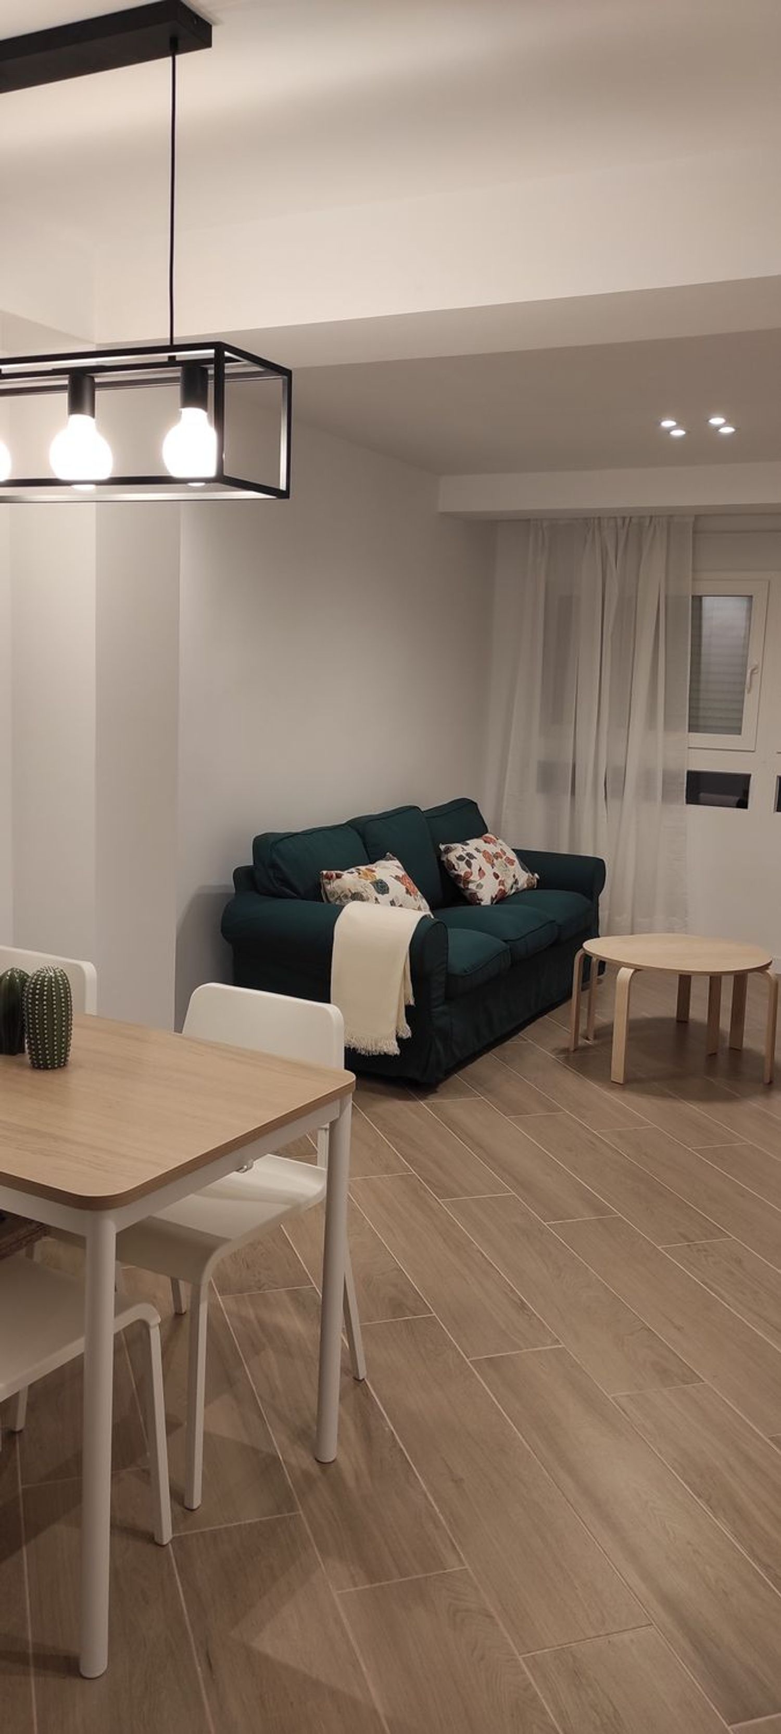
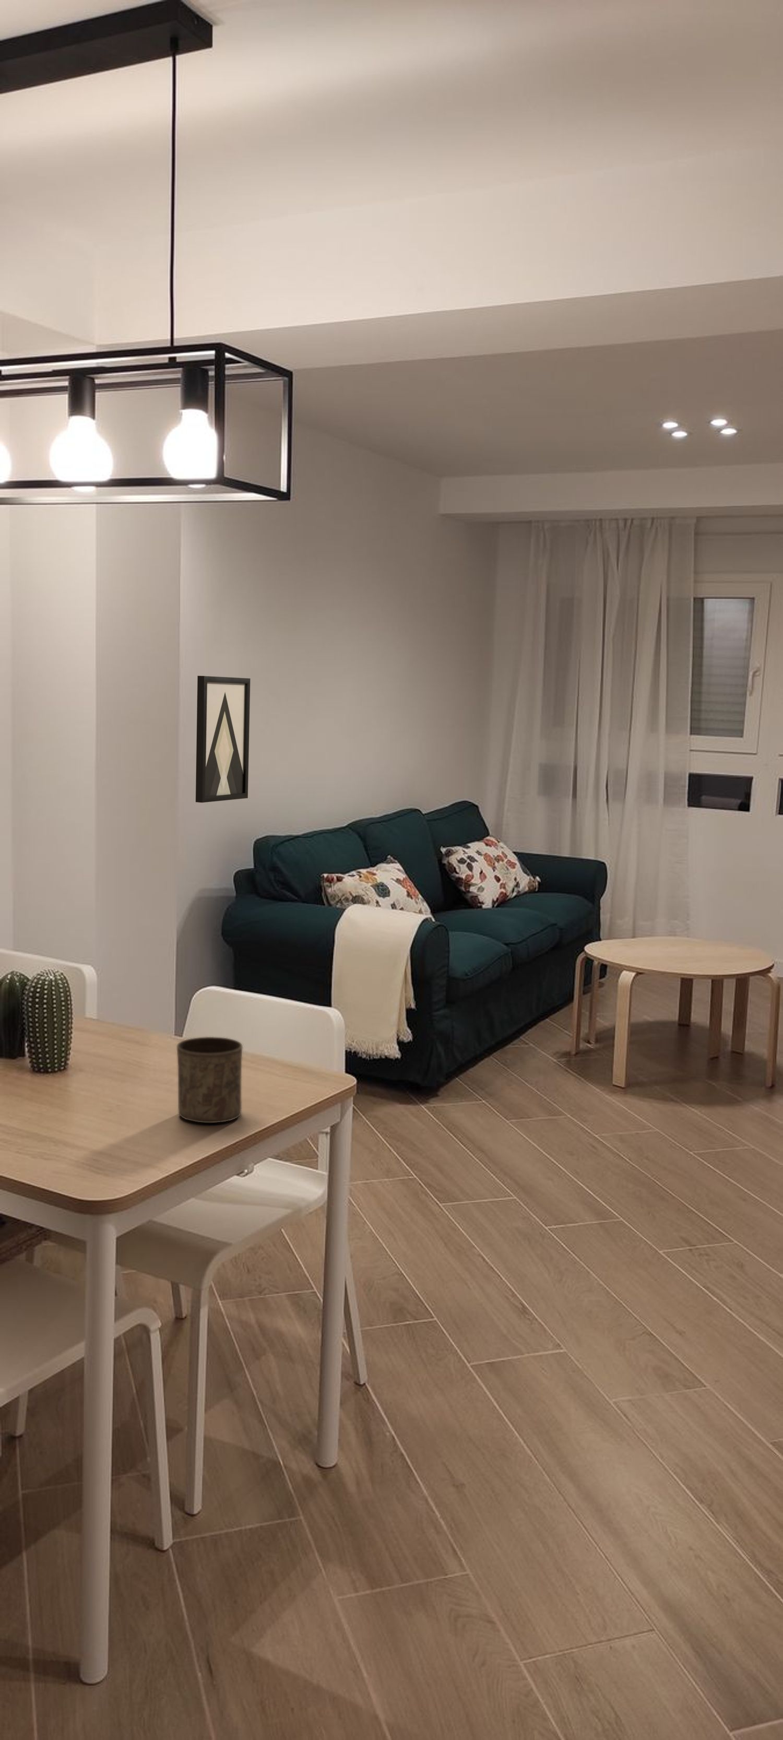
+ cup (209, 1080)
+ wall art (223, 739)
